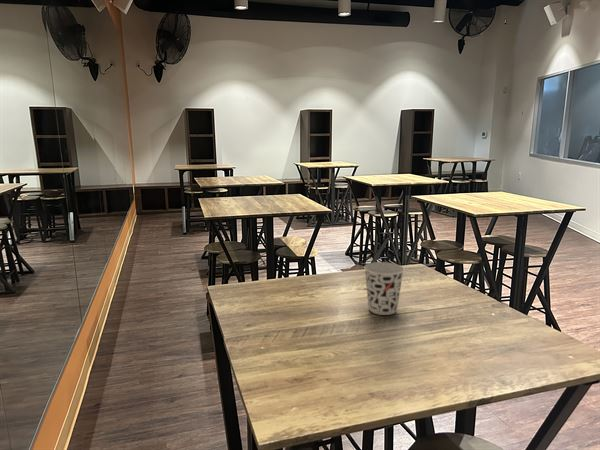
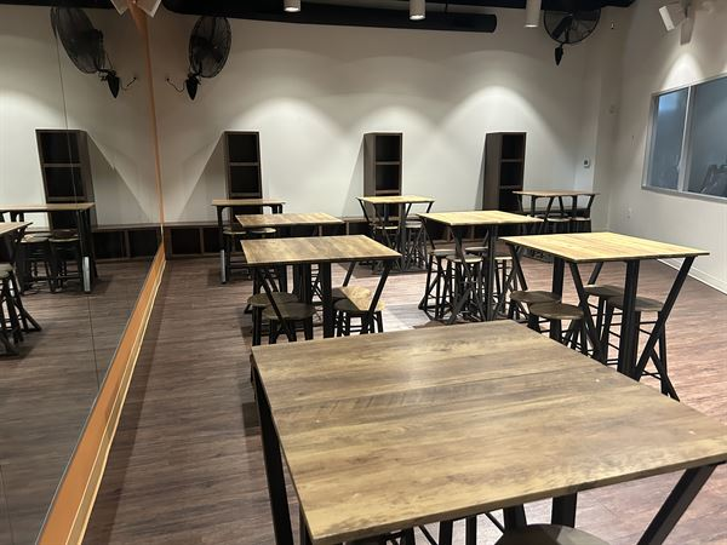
- cup (383, 288)
